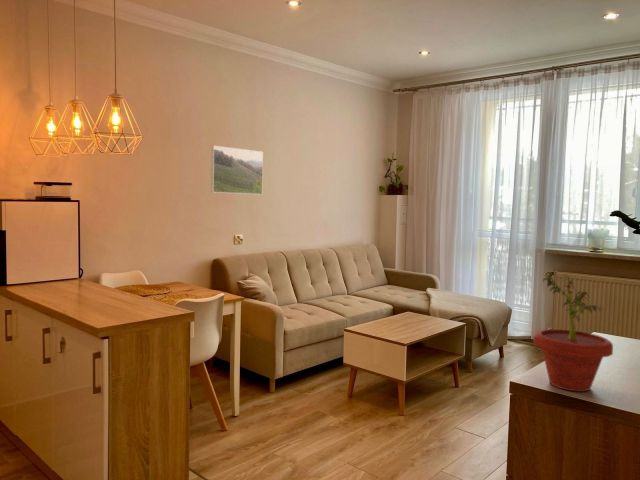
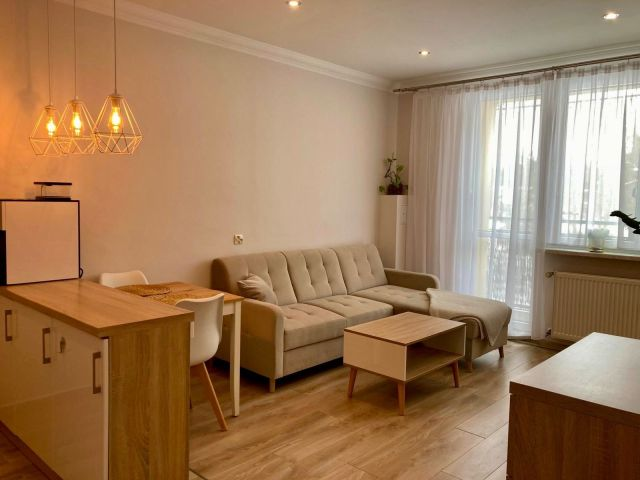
- potted plant (571, 328)
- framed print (238, 171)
